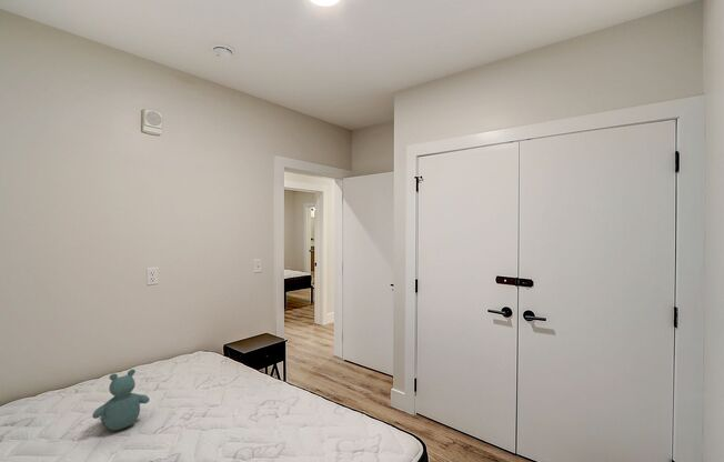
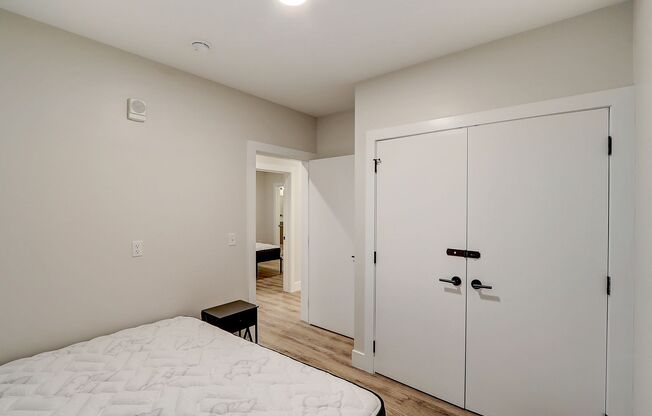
- stuffed bear (120, 395)
